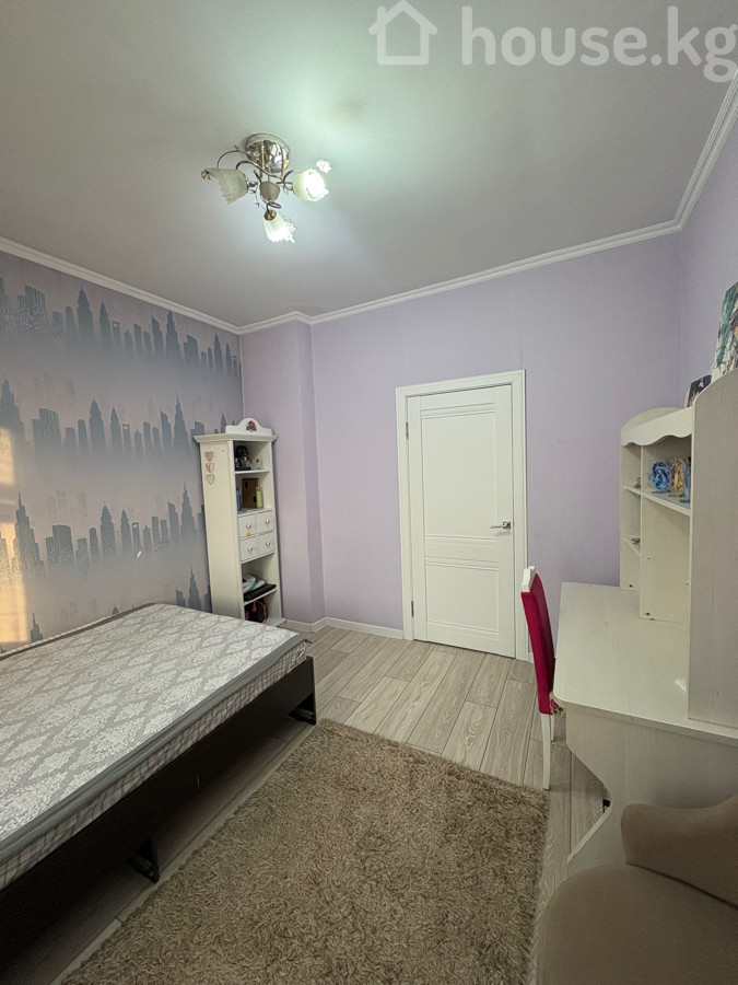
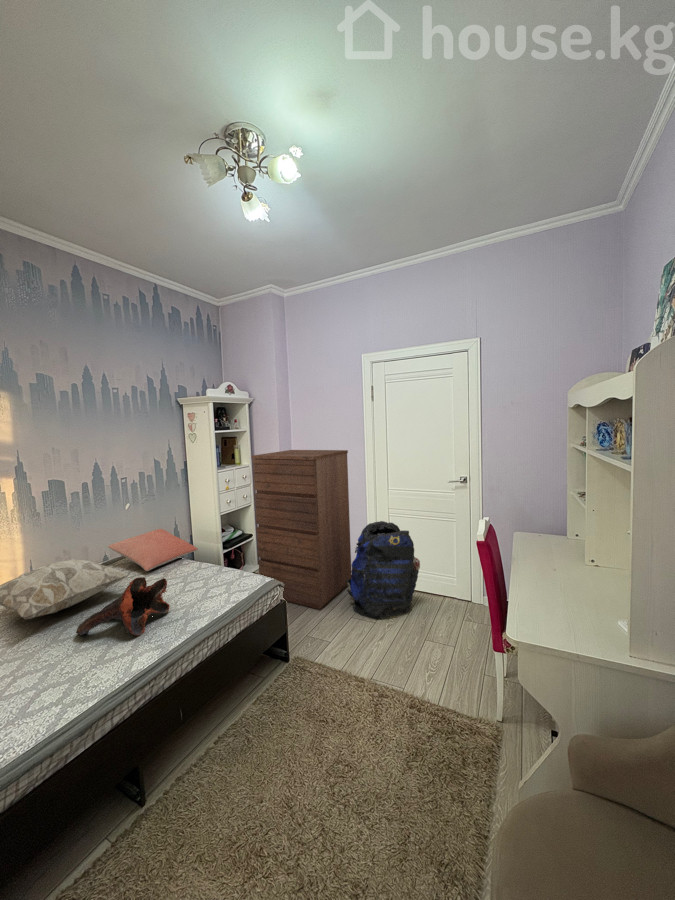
+ dresser (304, 522)
+ backpack (382, 563)
+ pillow (154, 547)
+ teddy bear (123, 599)
+ decorative pillow (58, 584)
